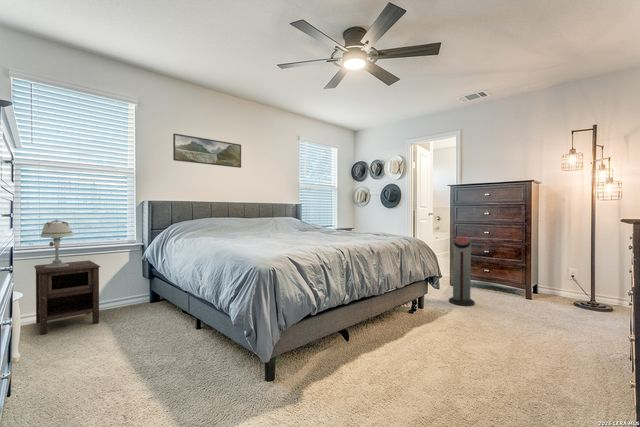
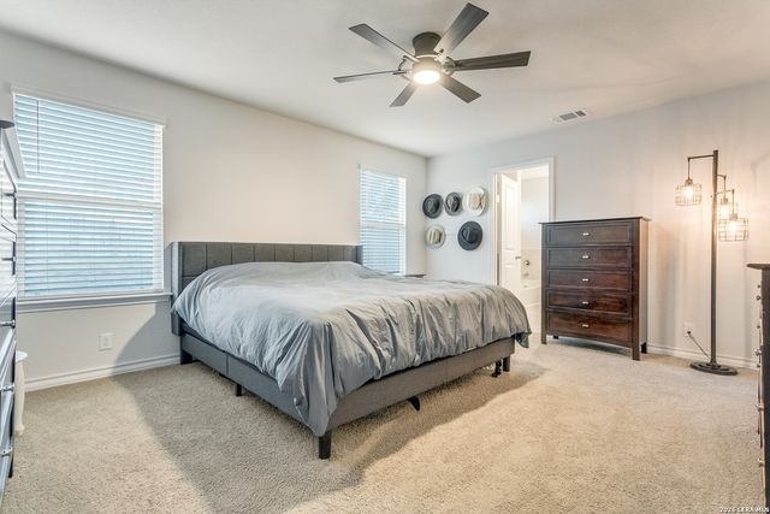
- table lamp (57, 242)
- air purifier (461, 269)
- nightstand (67, 294)
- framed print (209, 151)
